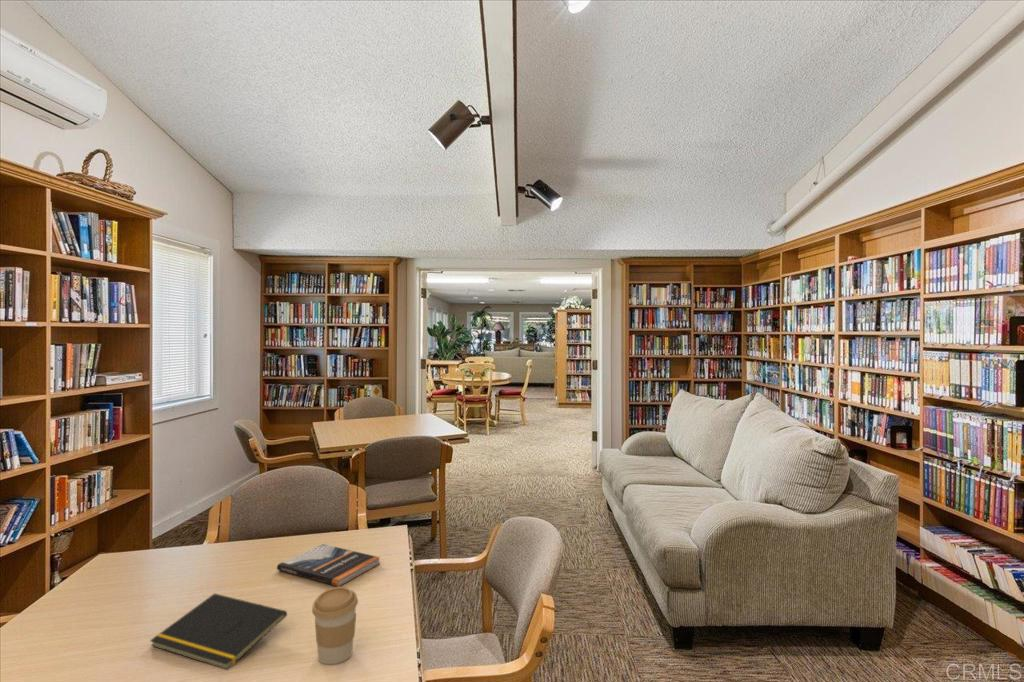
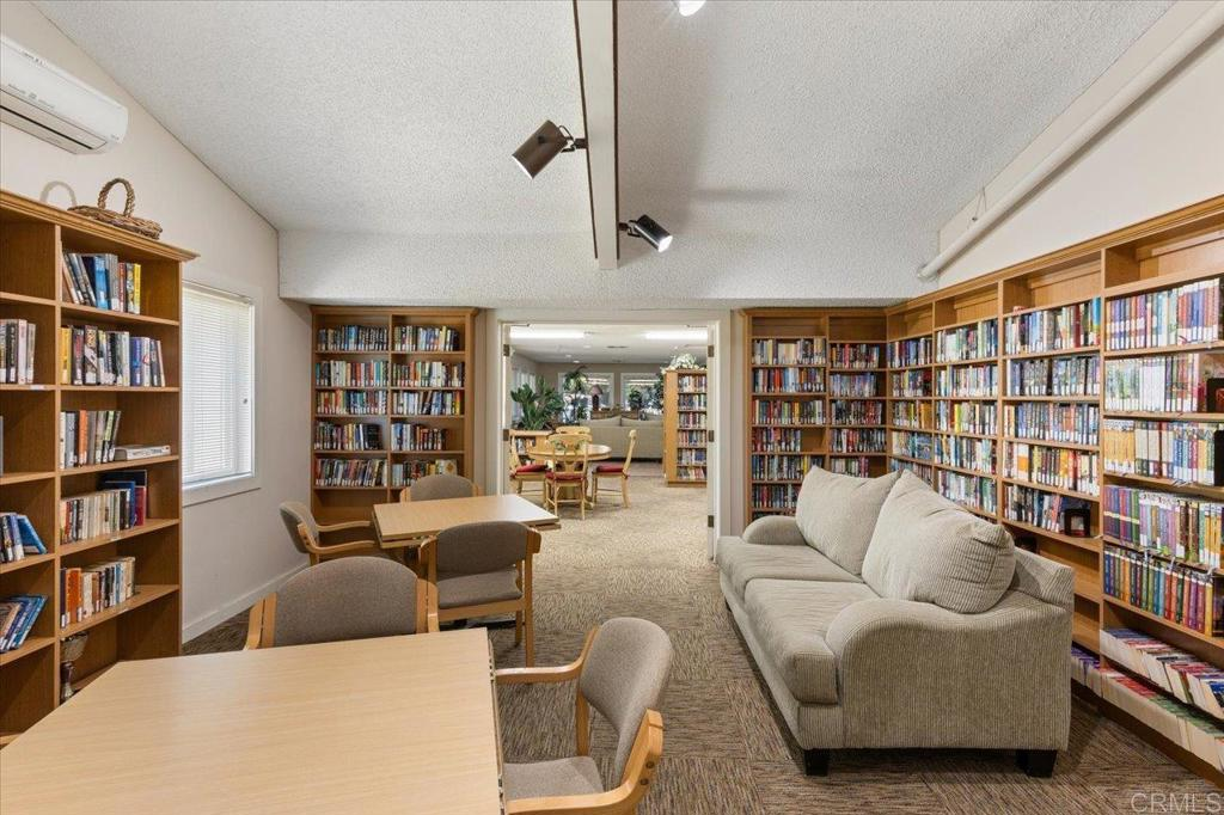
- coffee cup (335, 624)
- notepad (220, 627)
- book (329, 564)
